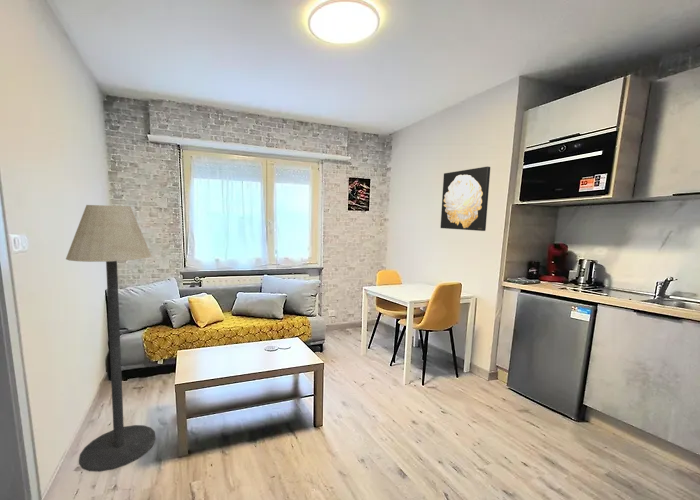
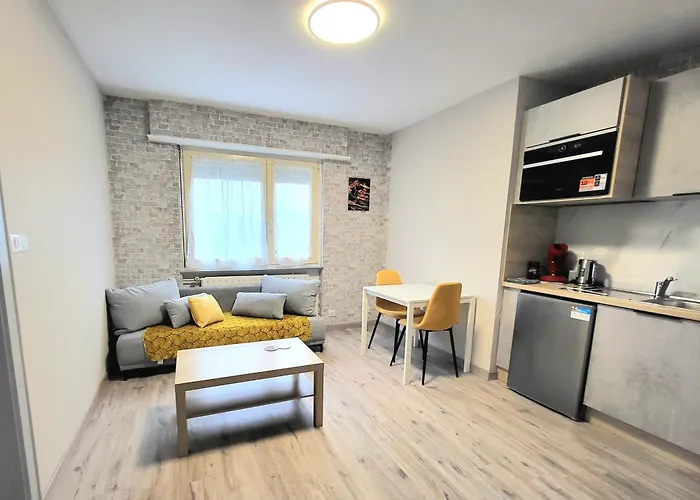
- wall art (463, 200)
- floor lamp (114, 331)
